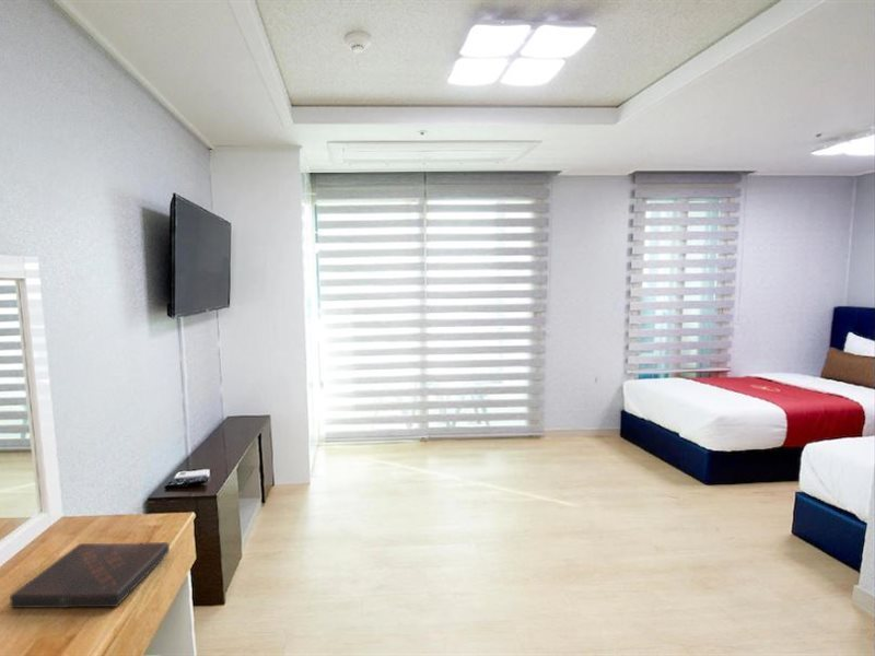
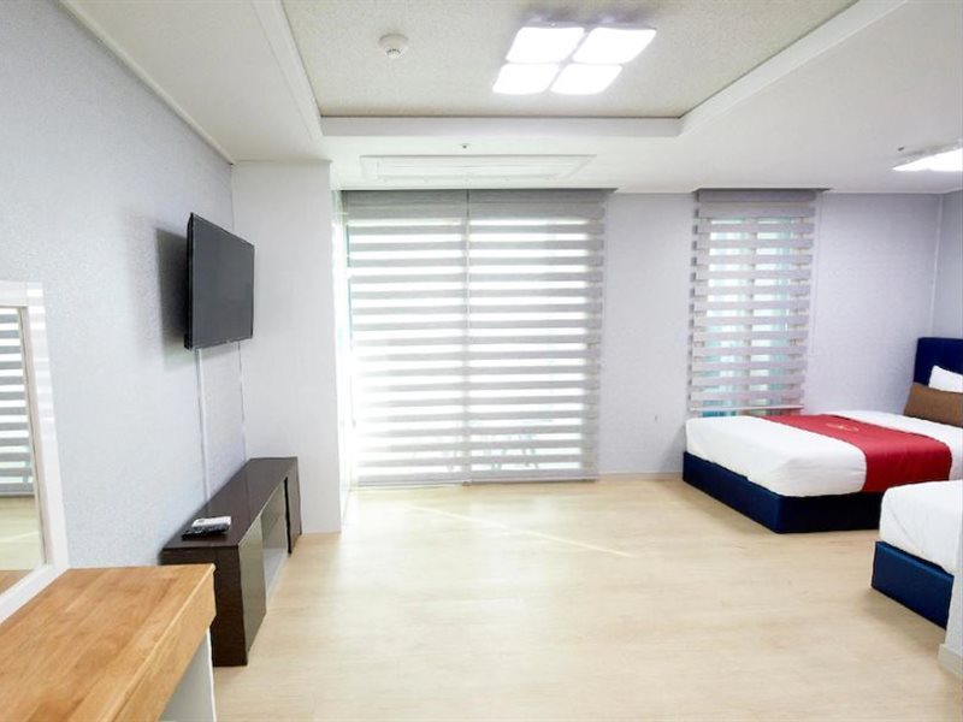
- book (96, 572)
